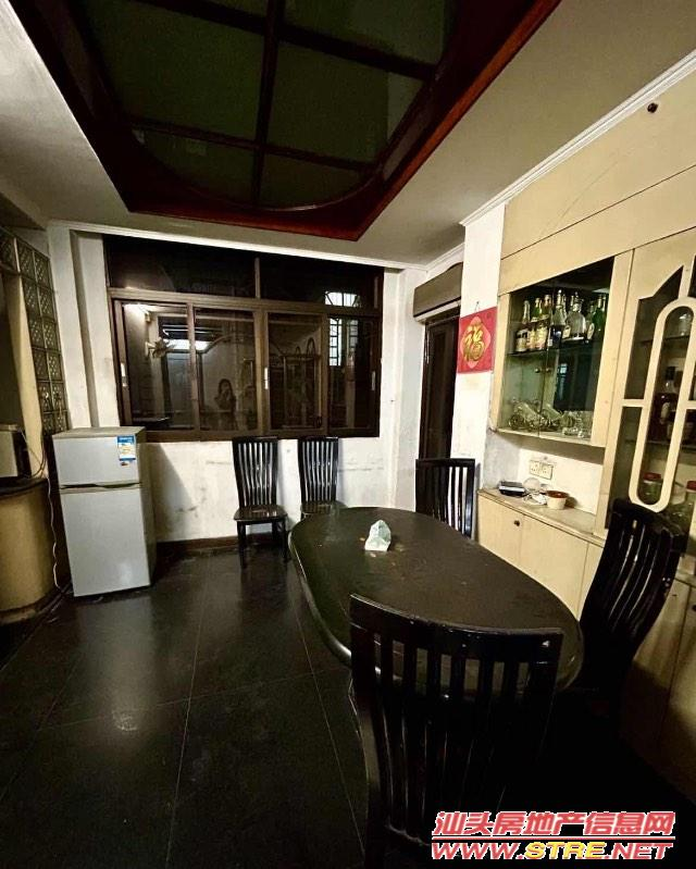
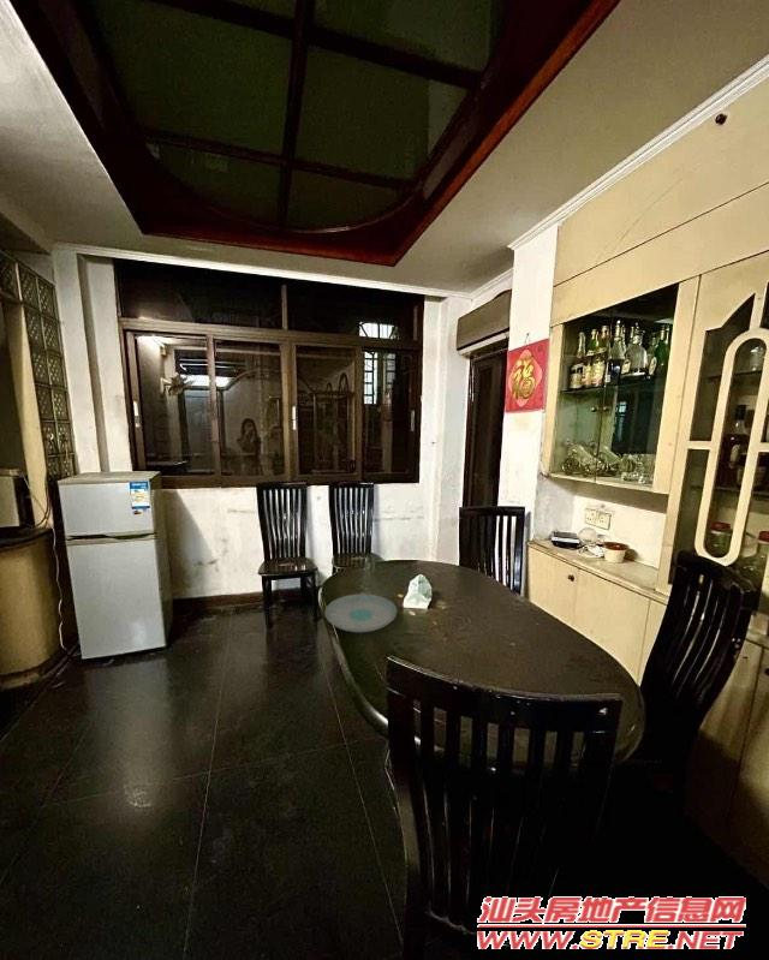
+ plate (360, 612)
